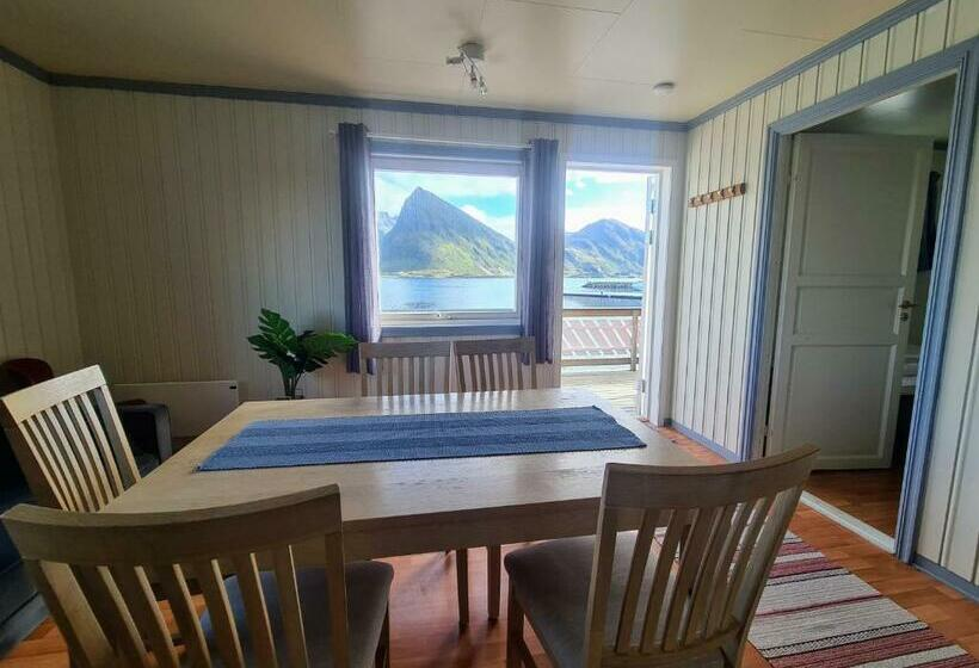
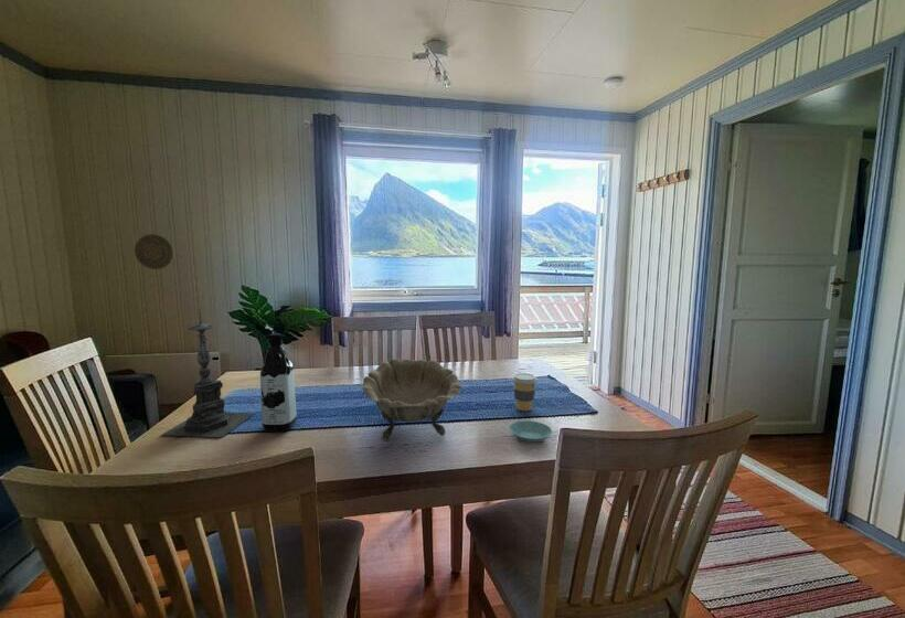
+ saucer (530, 433)
+ candle holder (205, 367)
+ coffee cup (523, 392)
+ decorative bowl (412, 398)
+ water bottle (277, 381)
+ decorative plate (153, 252)
